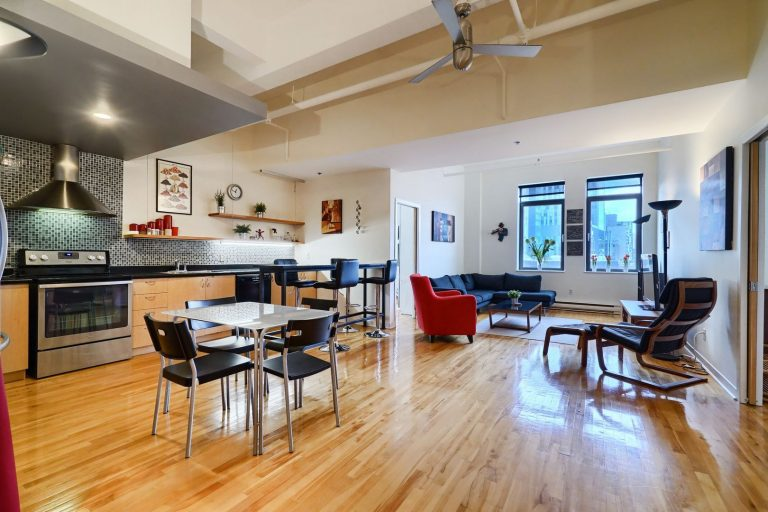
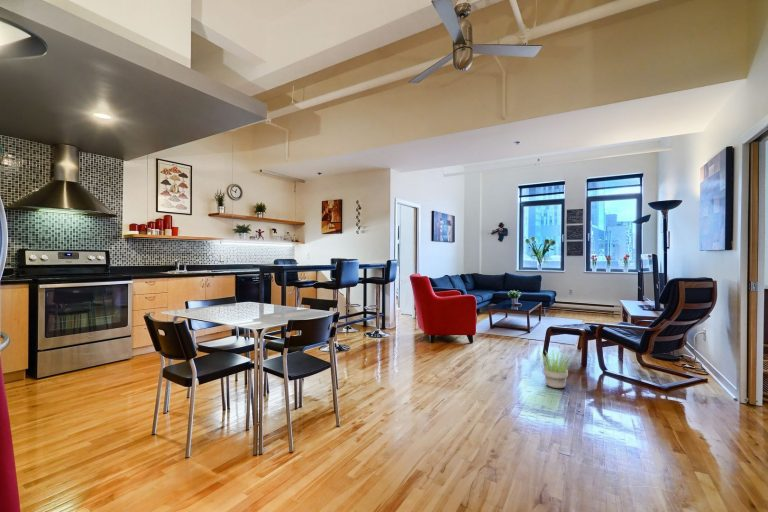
+ potted plant (555, 370)
